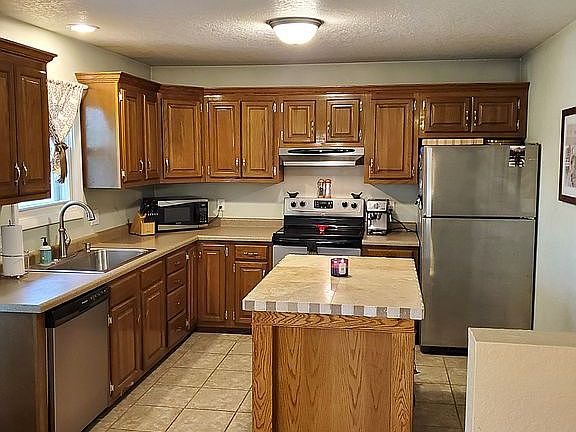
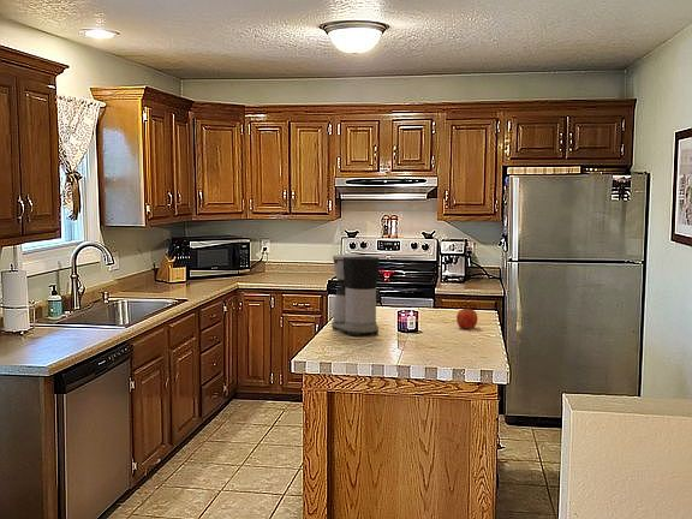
+ coffee maker (358, 292)
+ fruit (466, 317)
